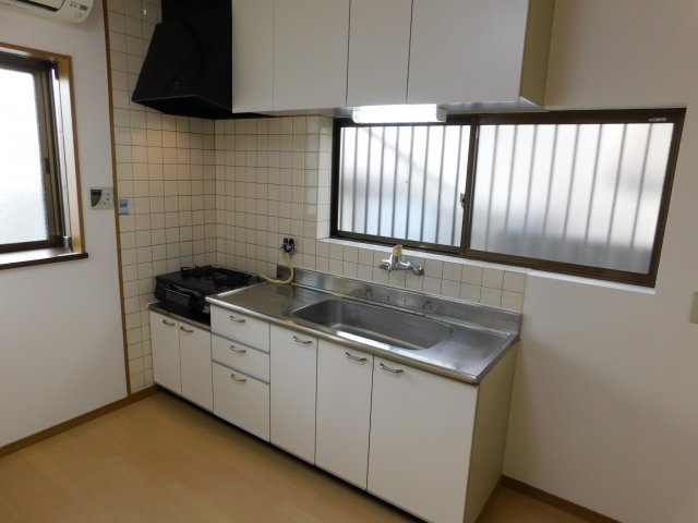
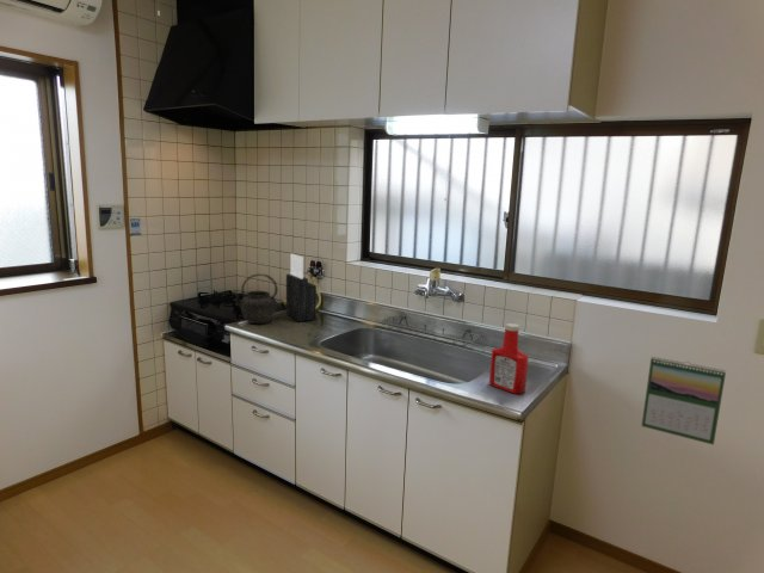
+ soap bottle (509, 356)
+ knife block (302, 285)
+ kettle (254, 297)
+ calendar (682, 399)
